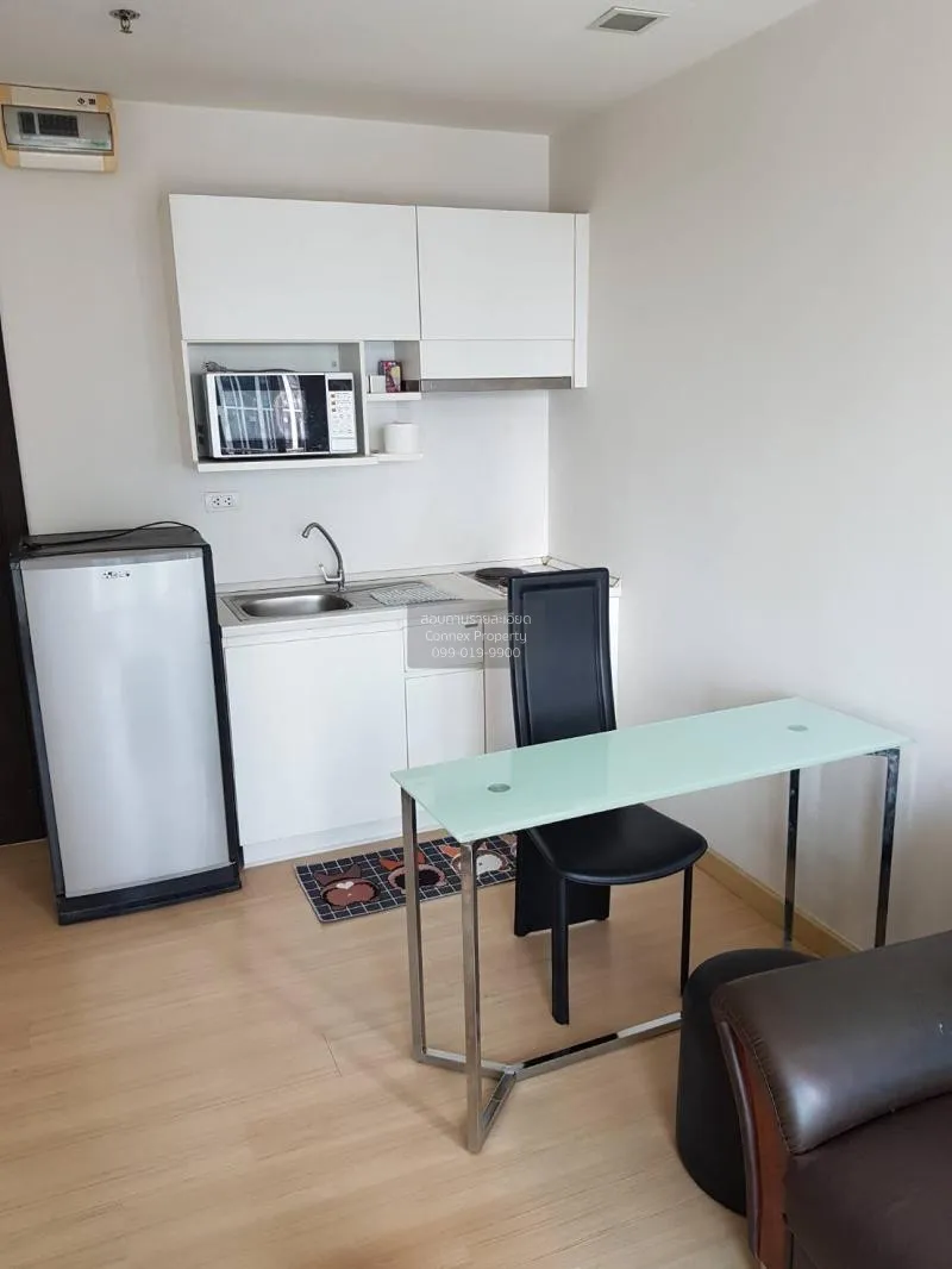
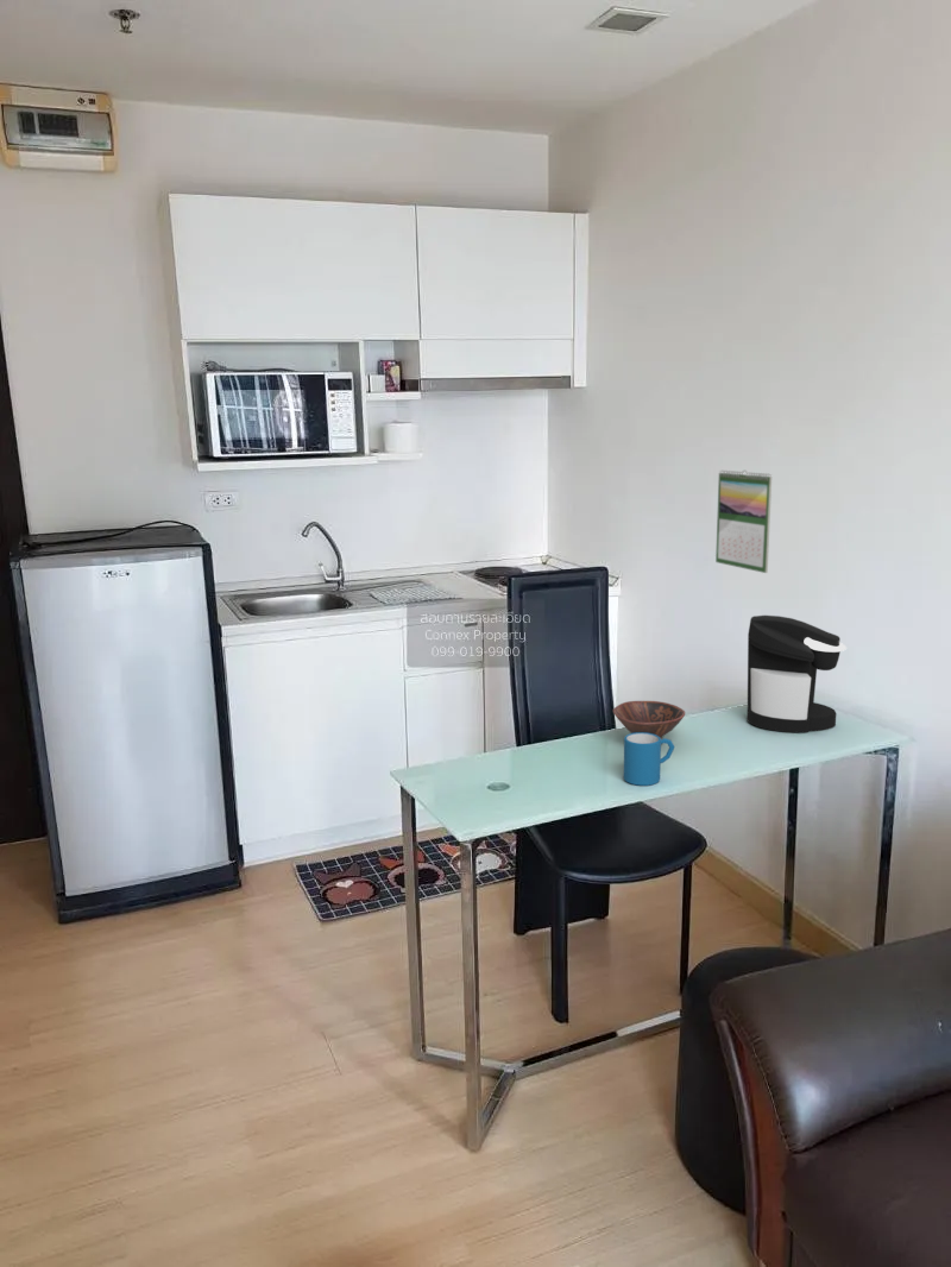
+ coffee maker (794, 670)
+ mug (649, 757)
+ calendar (742, 518)
+ bowl (648, 726)
